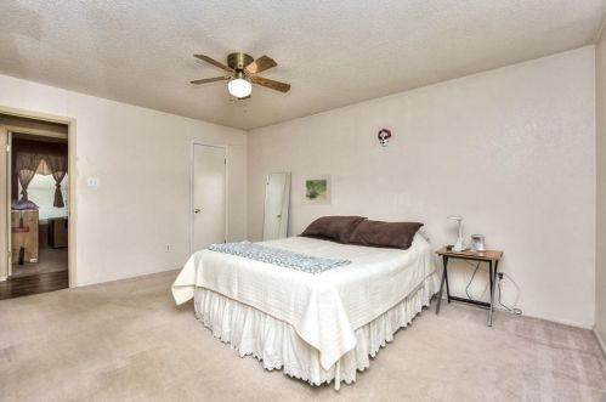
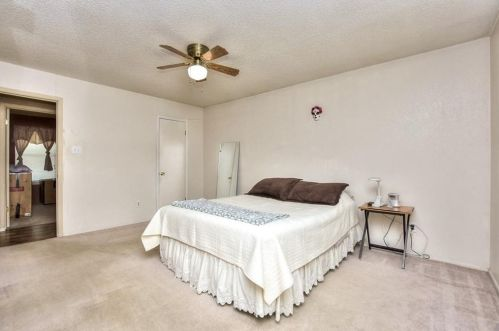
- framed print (316, 189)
